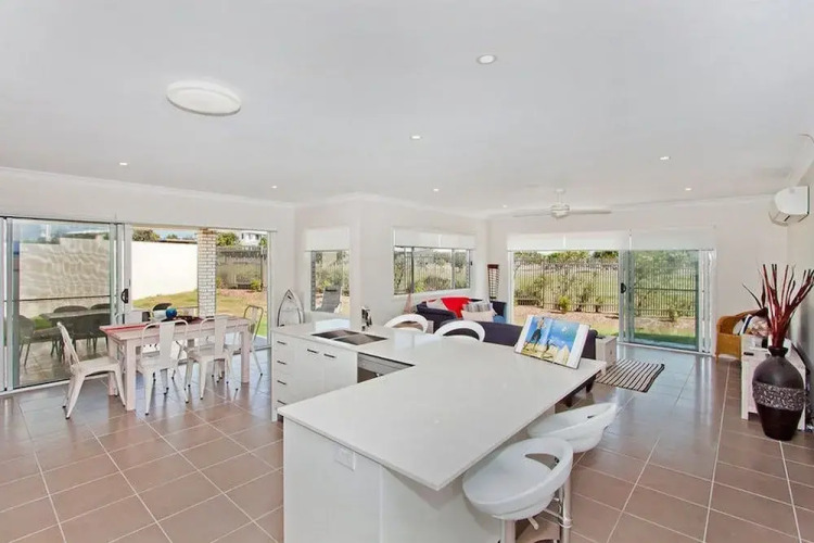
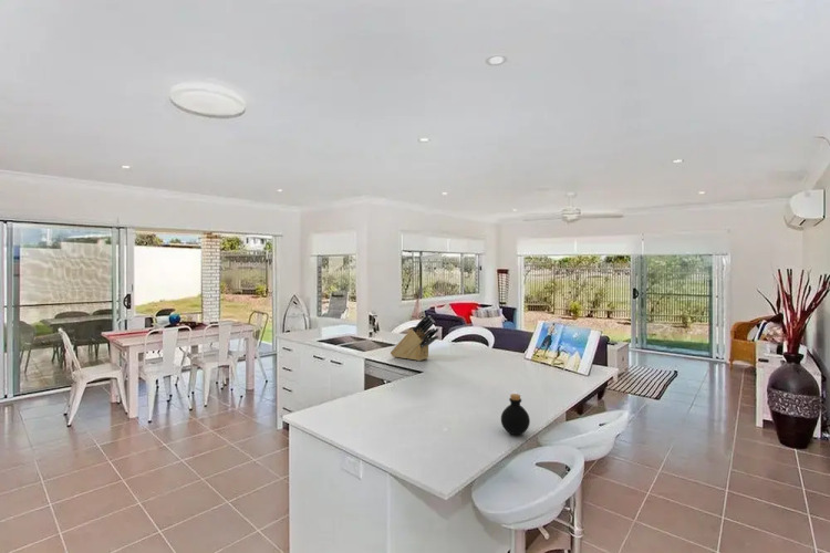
+ knife block (414, 336)
+ bottle (515, 414)
